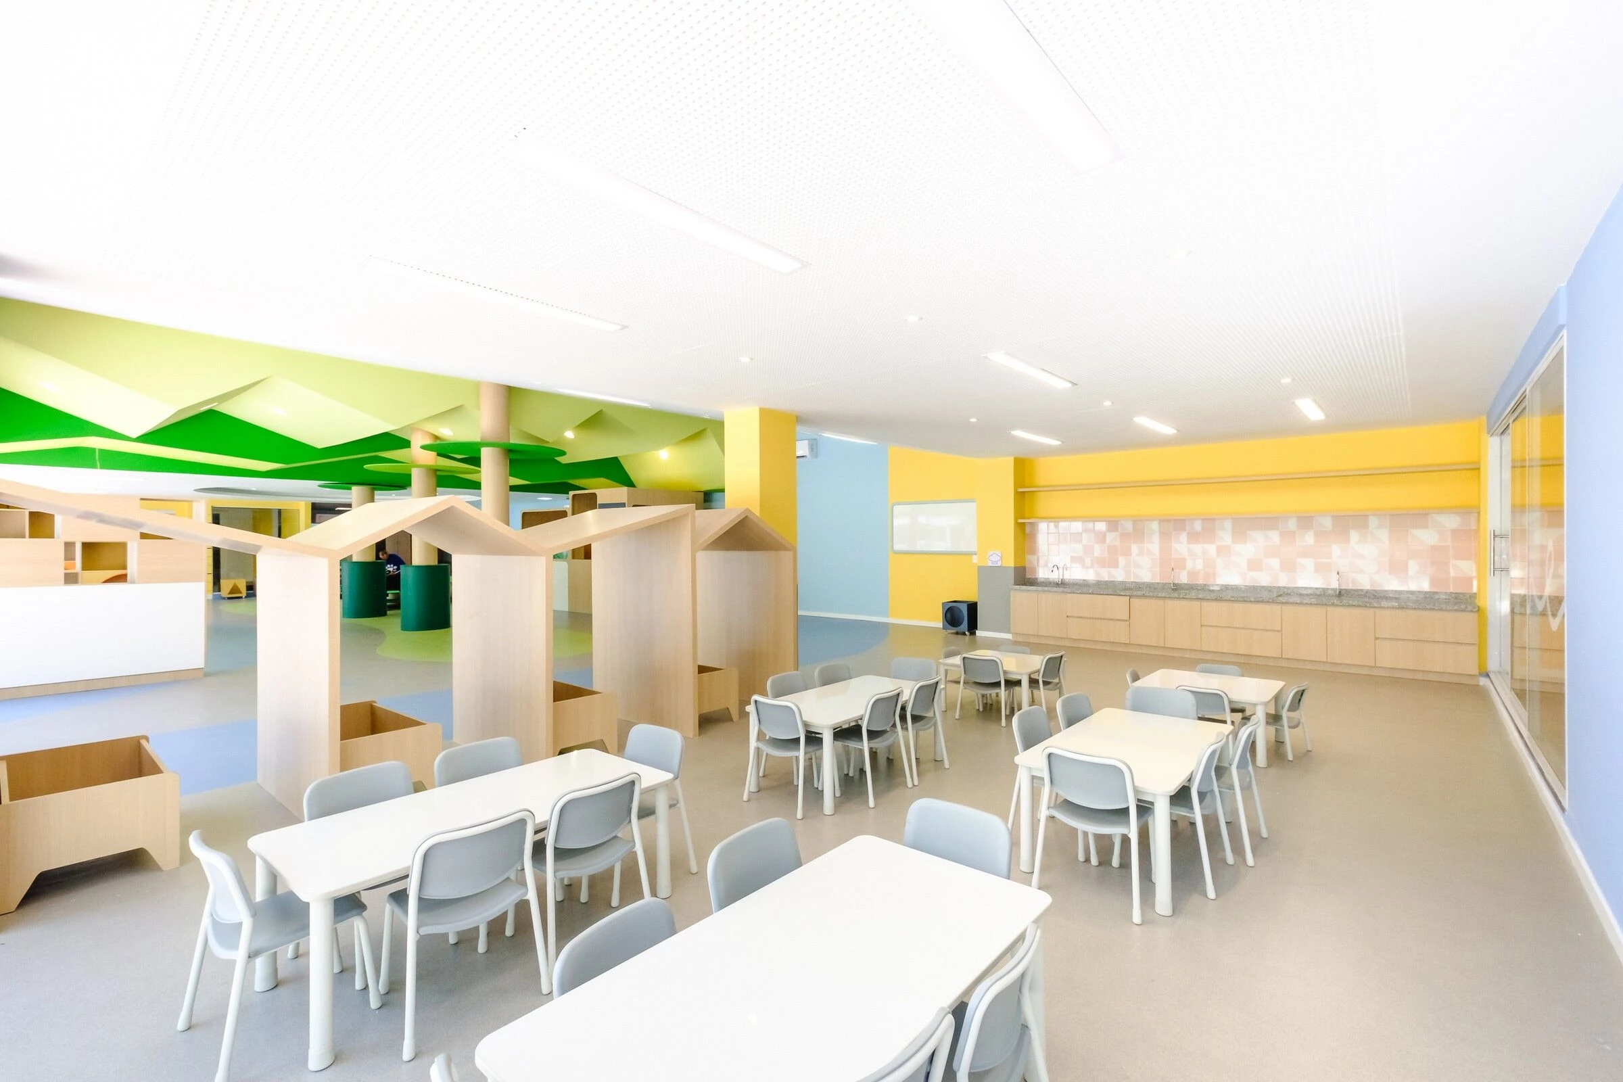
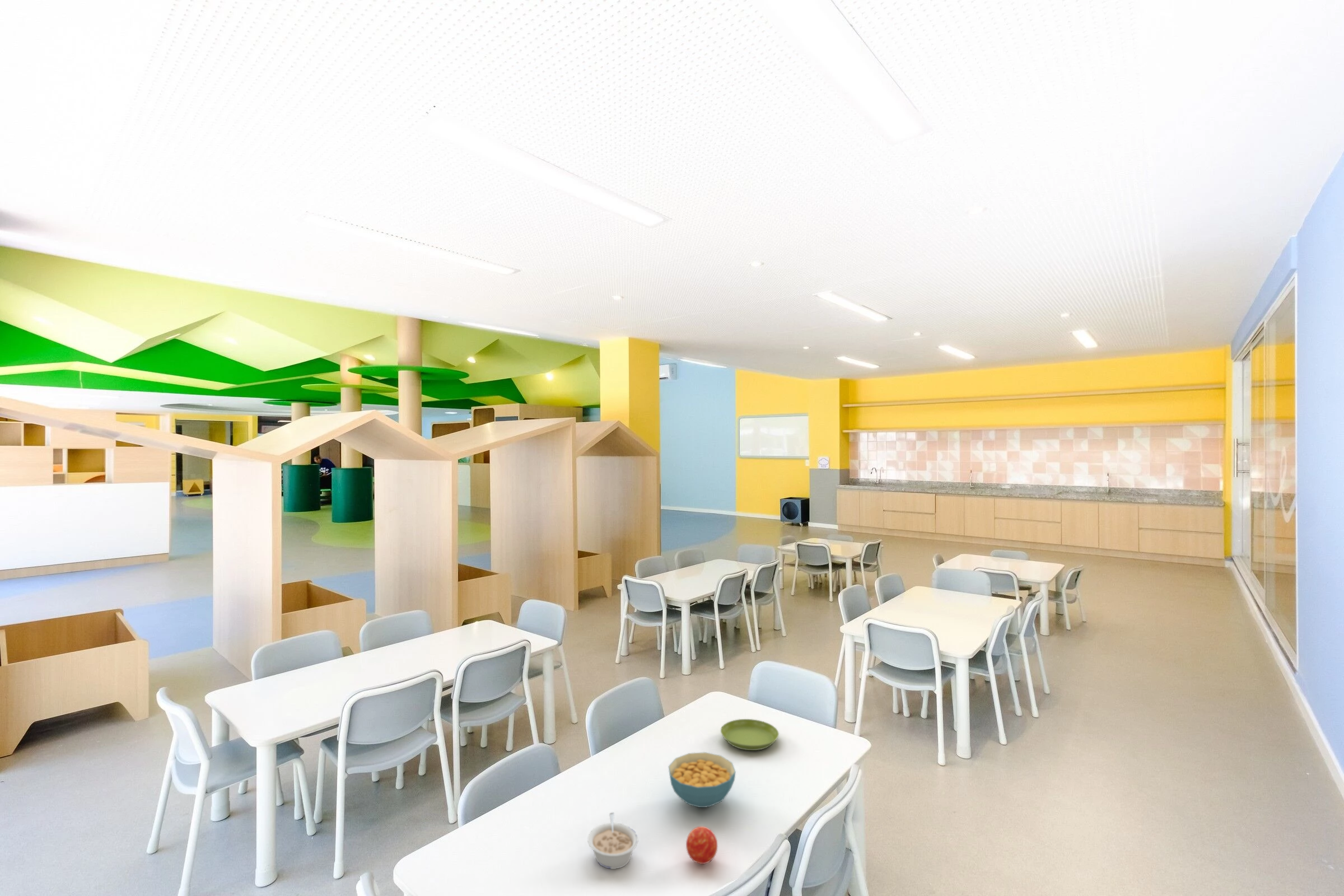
+ cereal bowl (702, 785)
+ legume (612, 844)
+ apple (702, 844)
+ saucer (749, 735)
